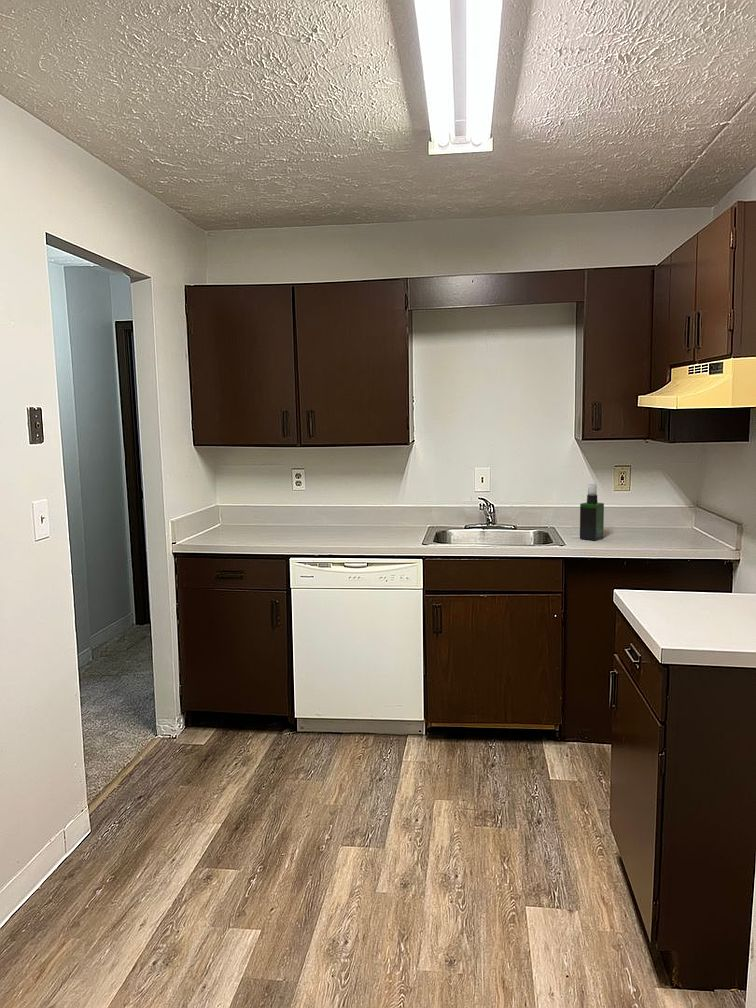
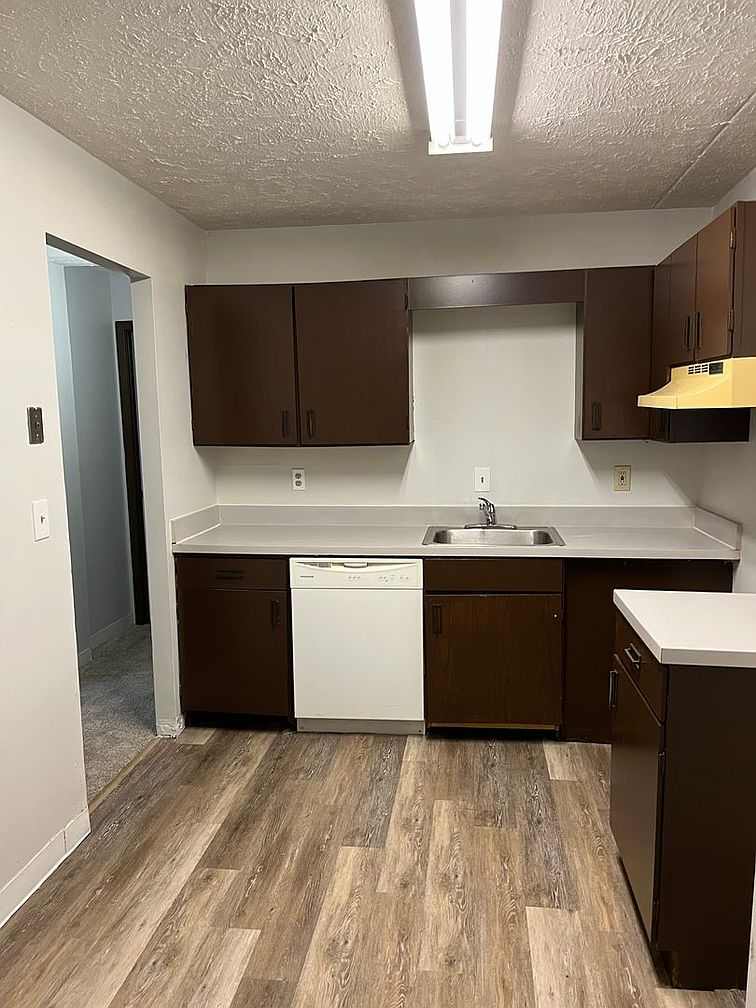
- spray bottle (591, 511)
